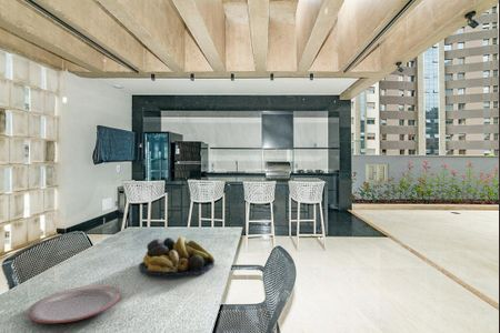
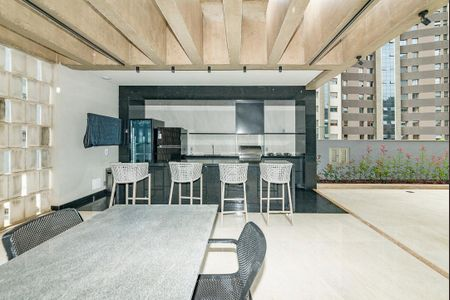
- fruit bowl (177, 251)
- plate (77, 304)
